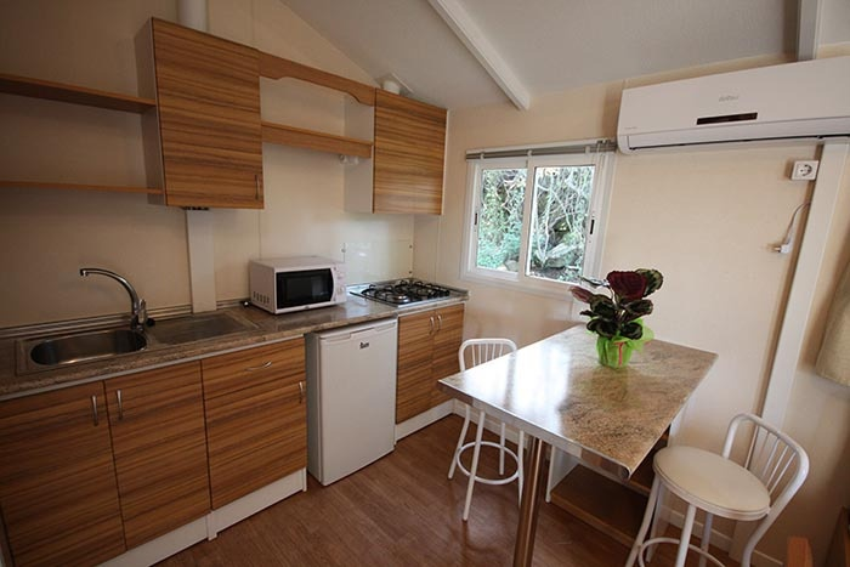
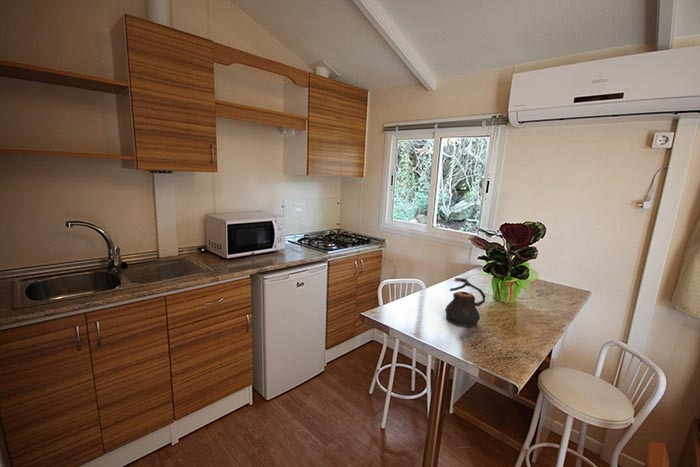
+ teapot (464, 300)
